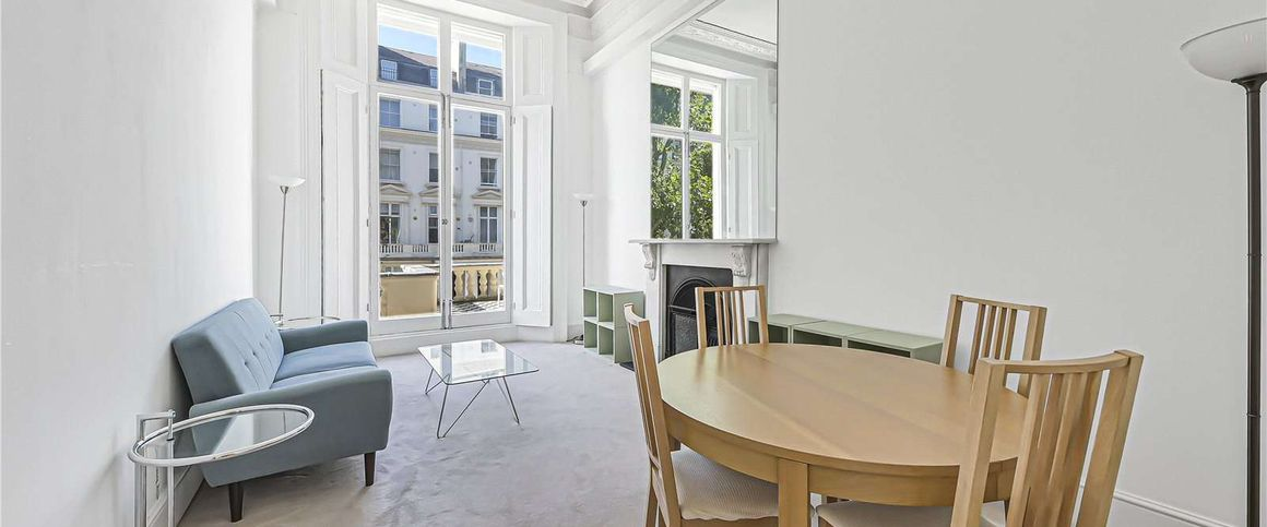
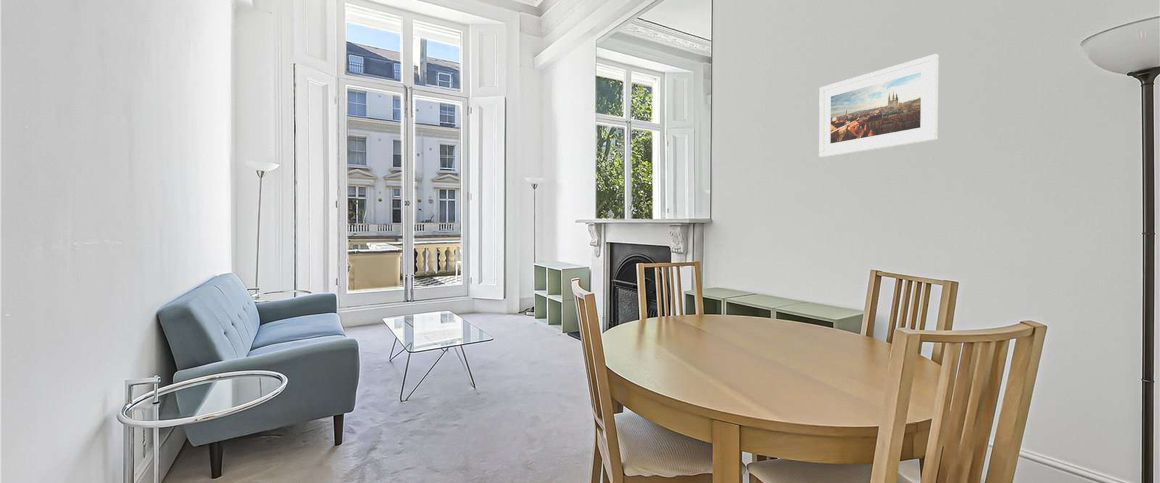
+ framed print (872, 110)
